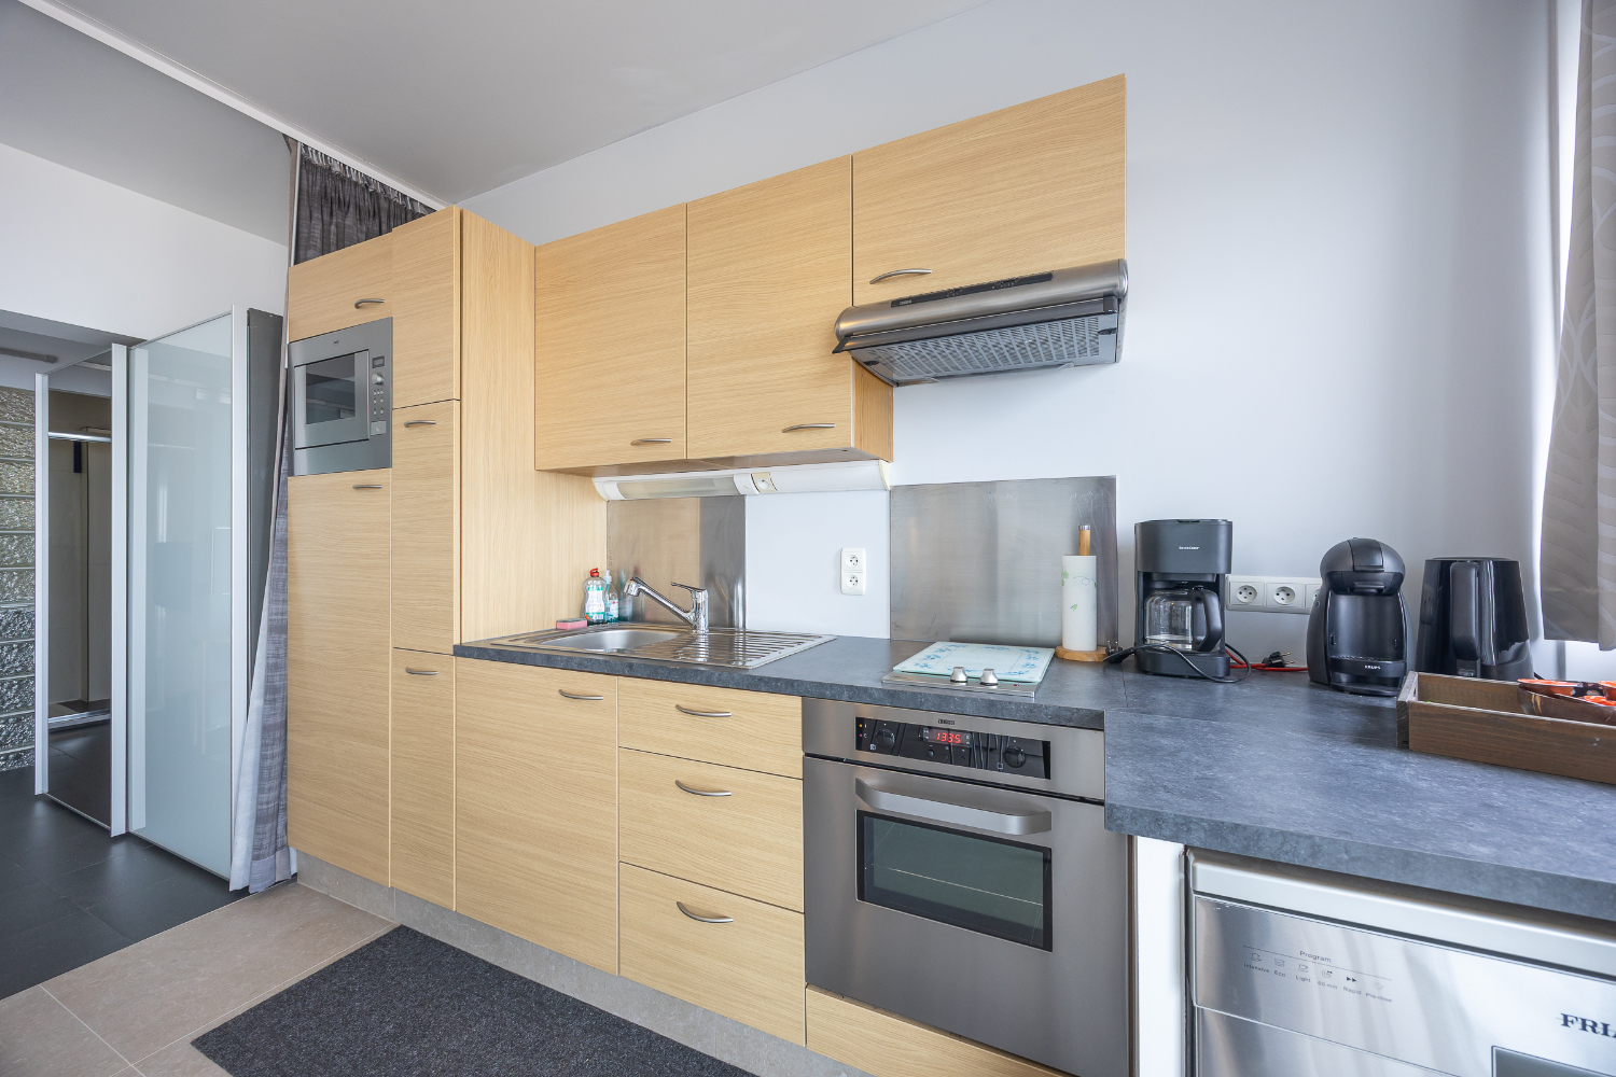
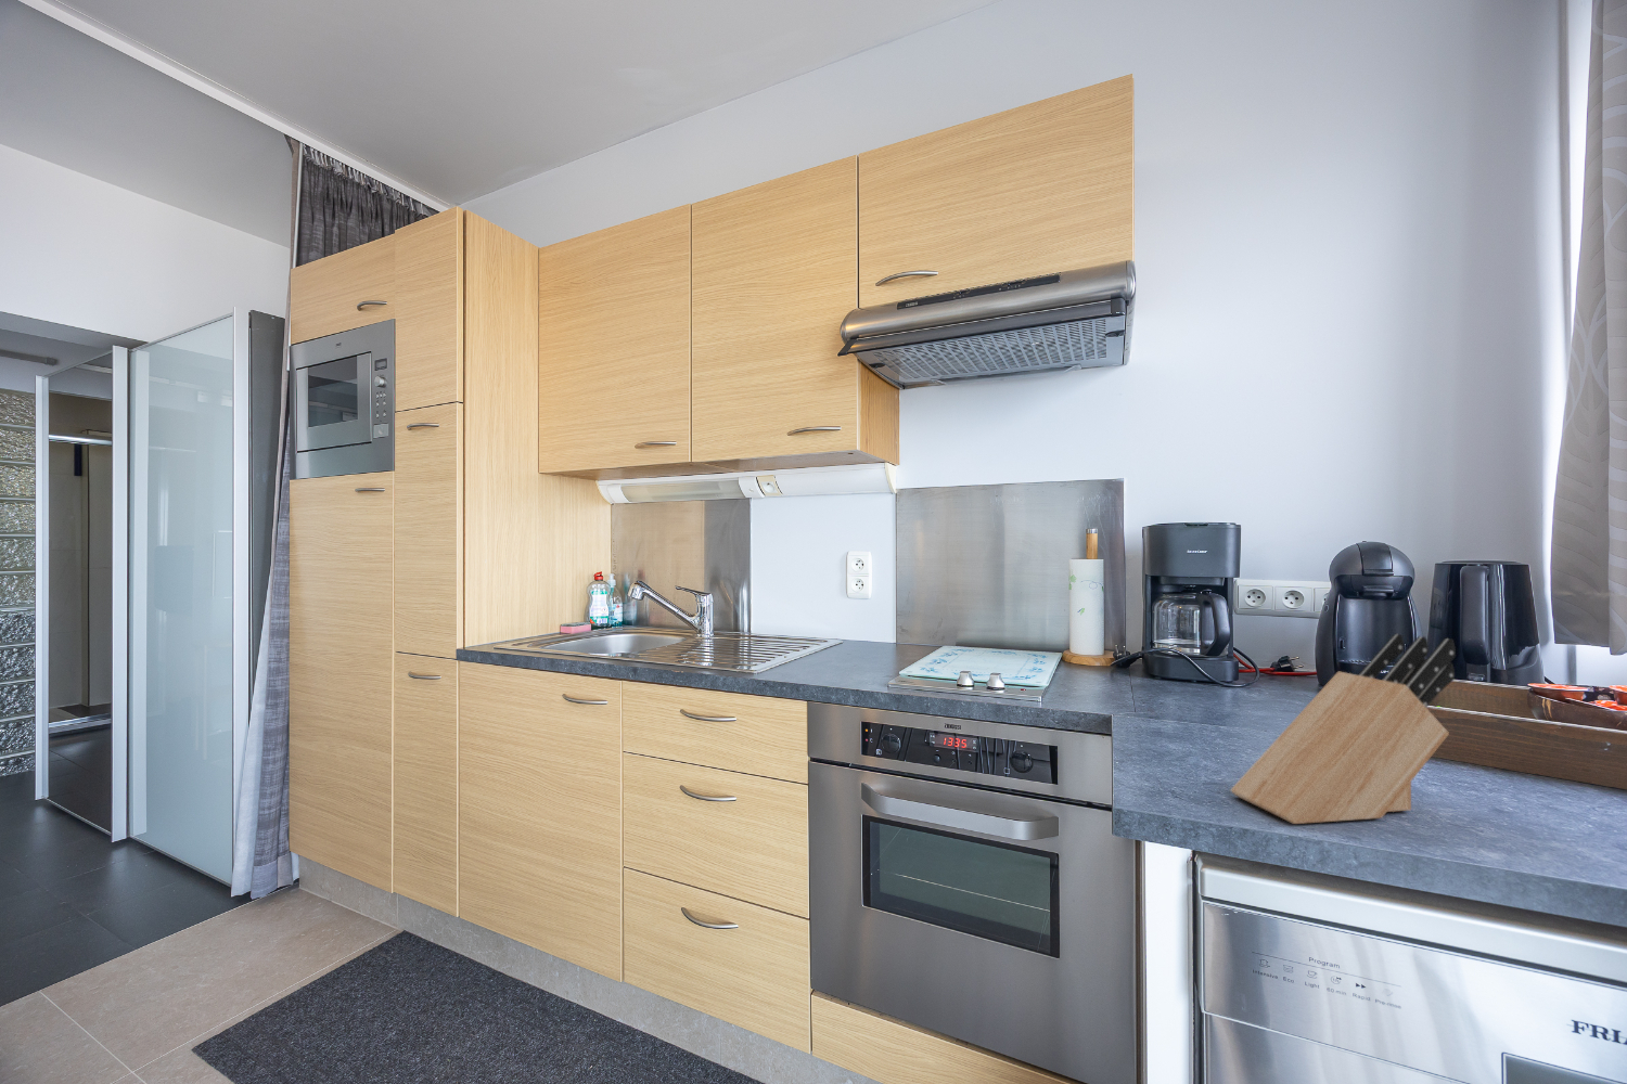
+ knife block (1350, 720)
